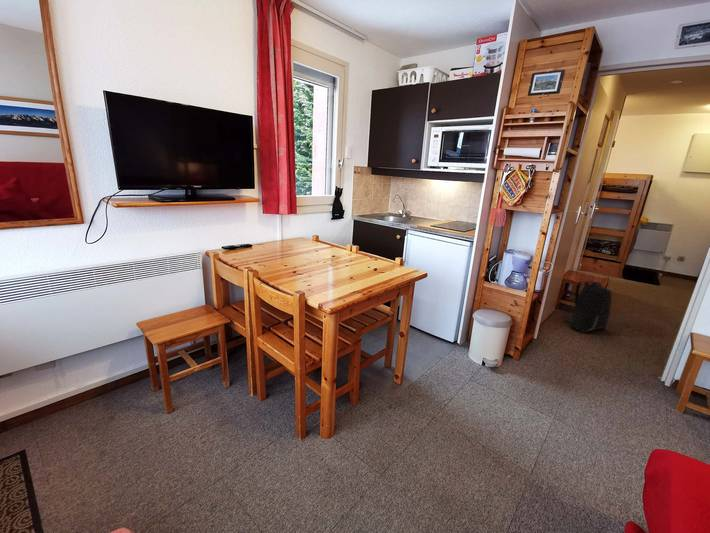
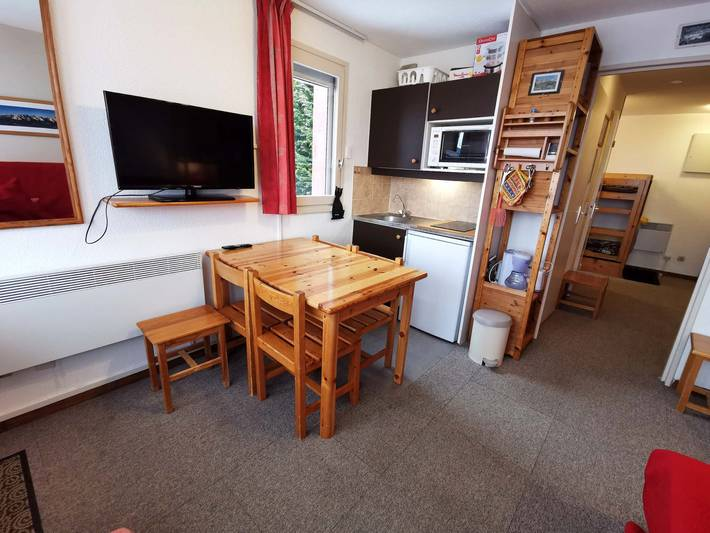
- backpack (588, 304)
